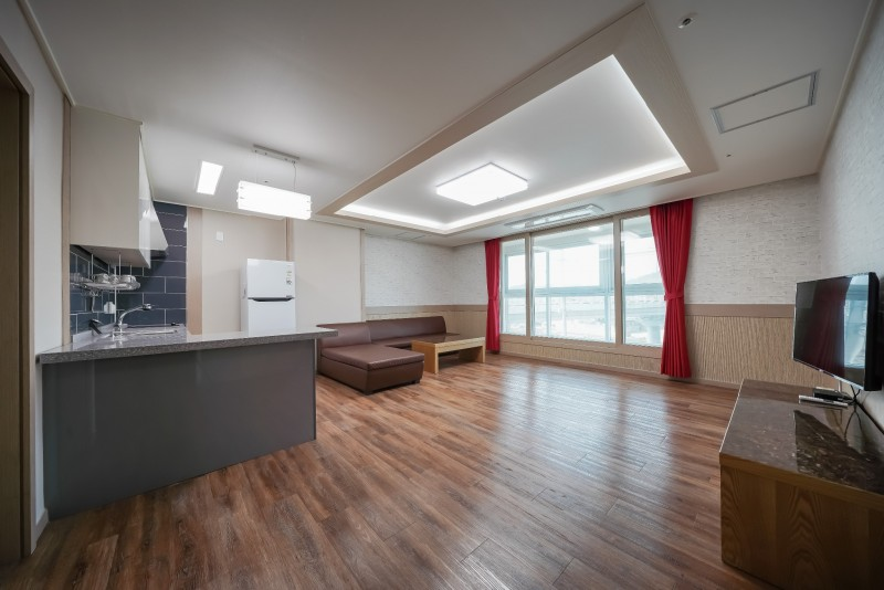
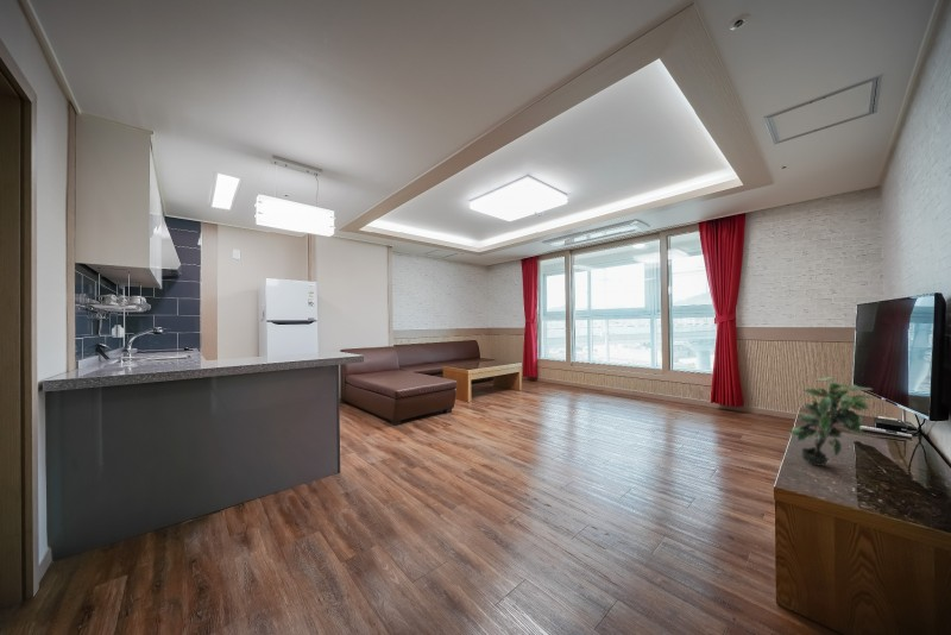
+ potted plant (830, 422)
